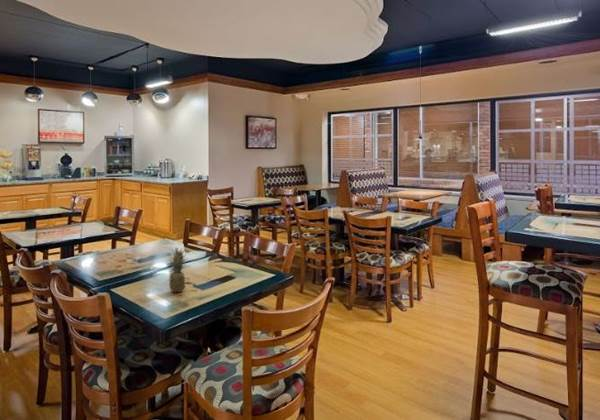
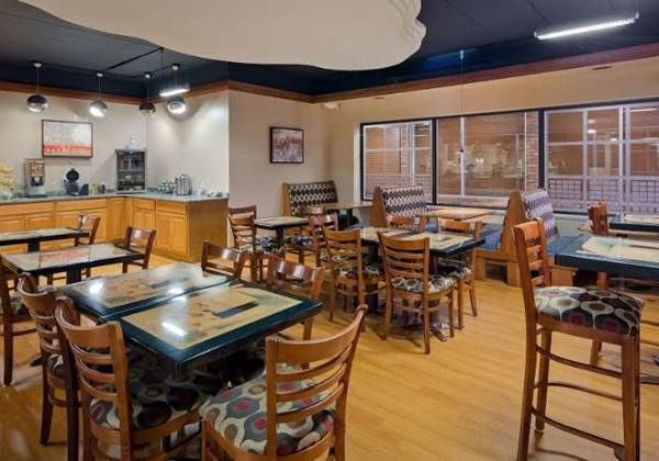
- fruit (178, 268)
